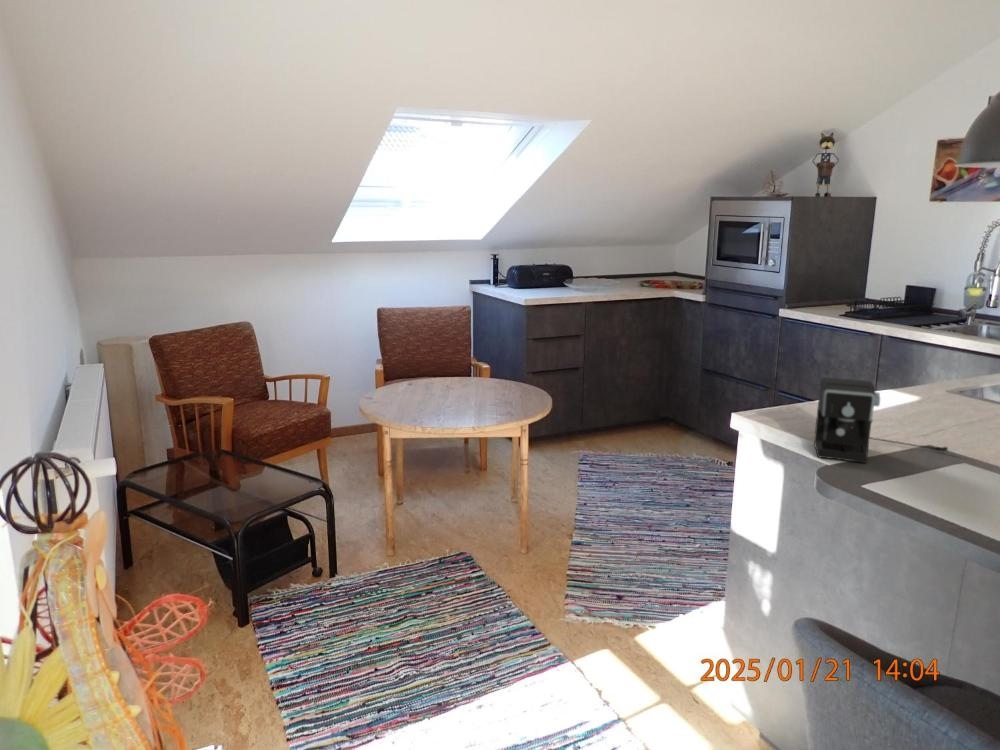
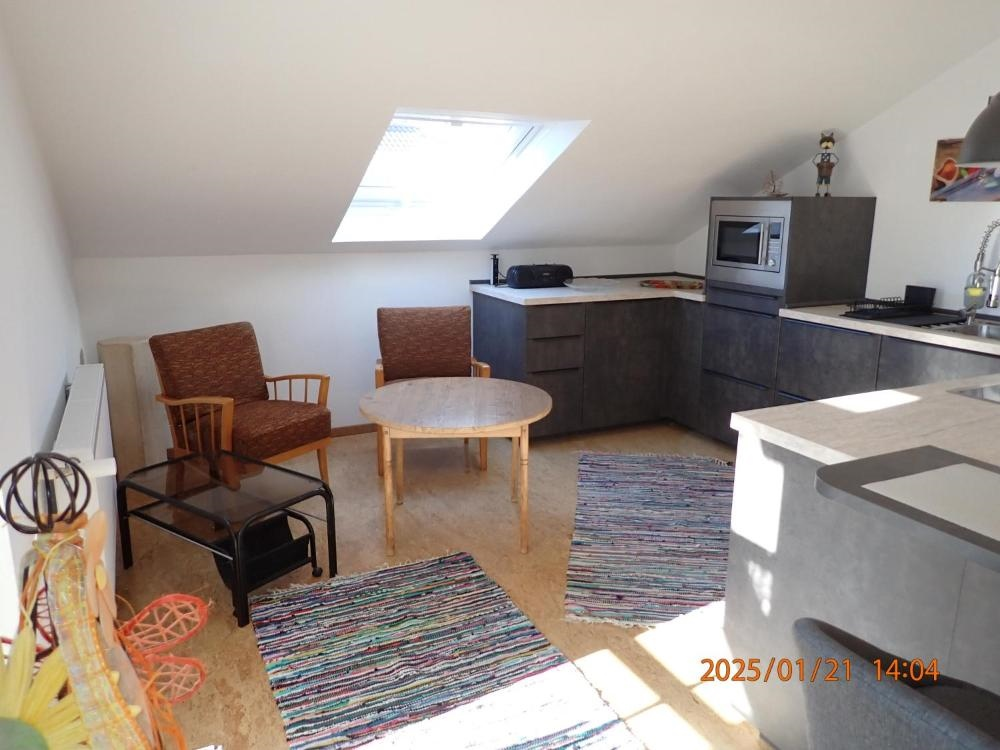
- coffee maker (871, 421)
